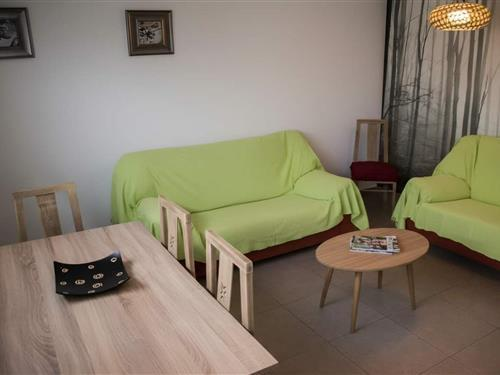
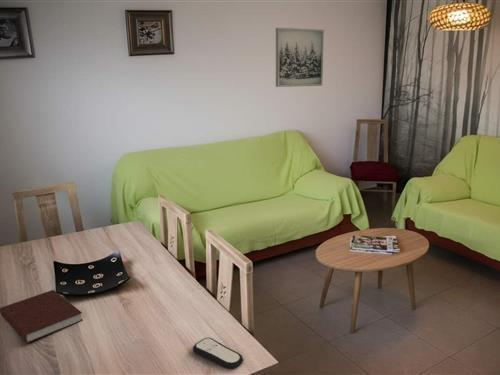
+ remote control (218, 353)
+ notebook (40, 314)
+ wall art (299, 58)
